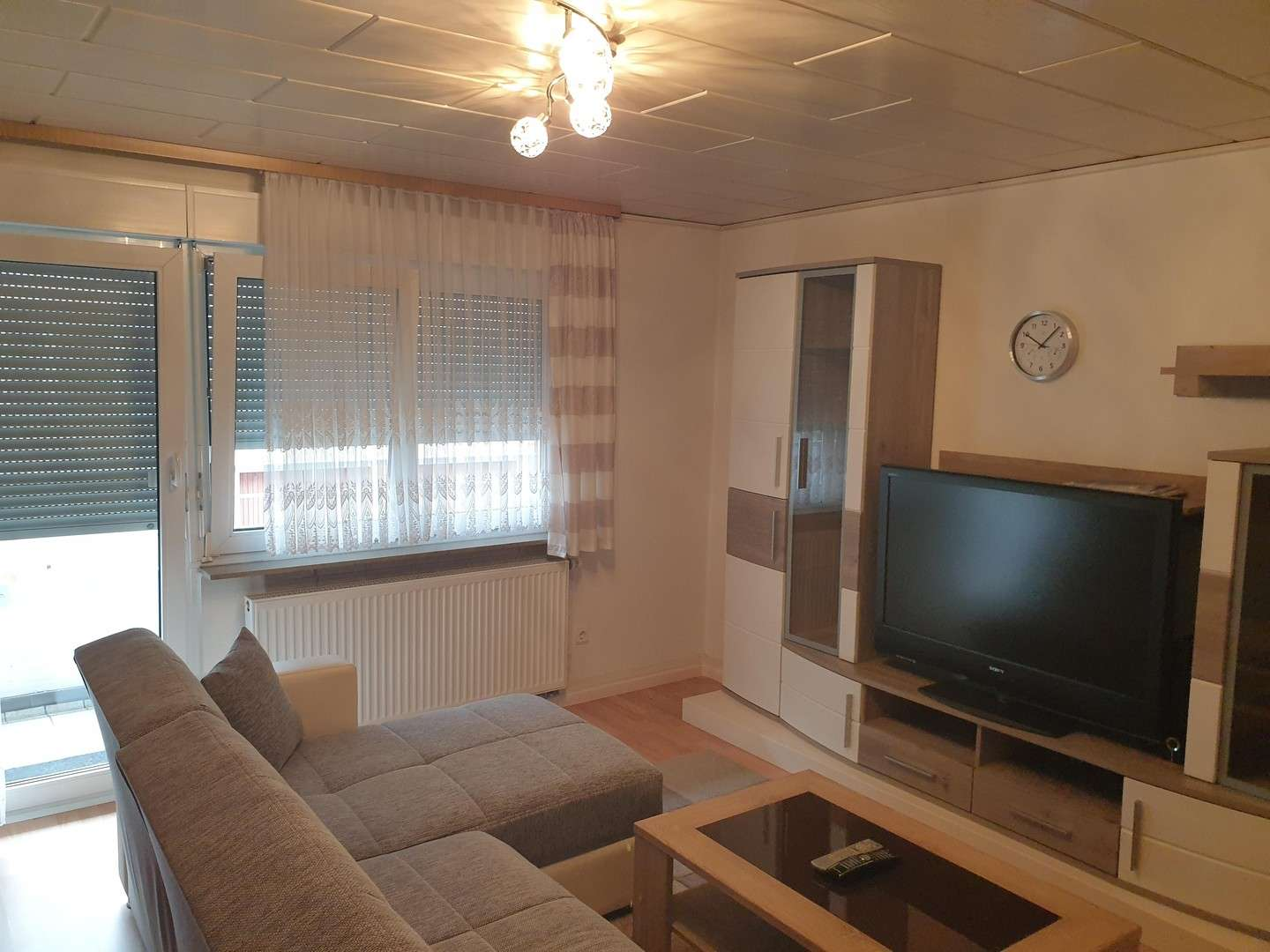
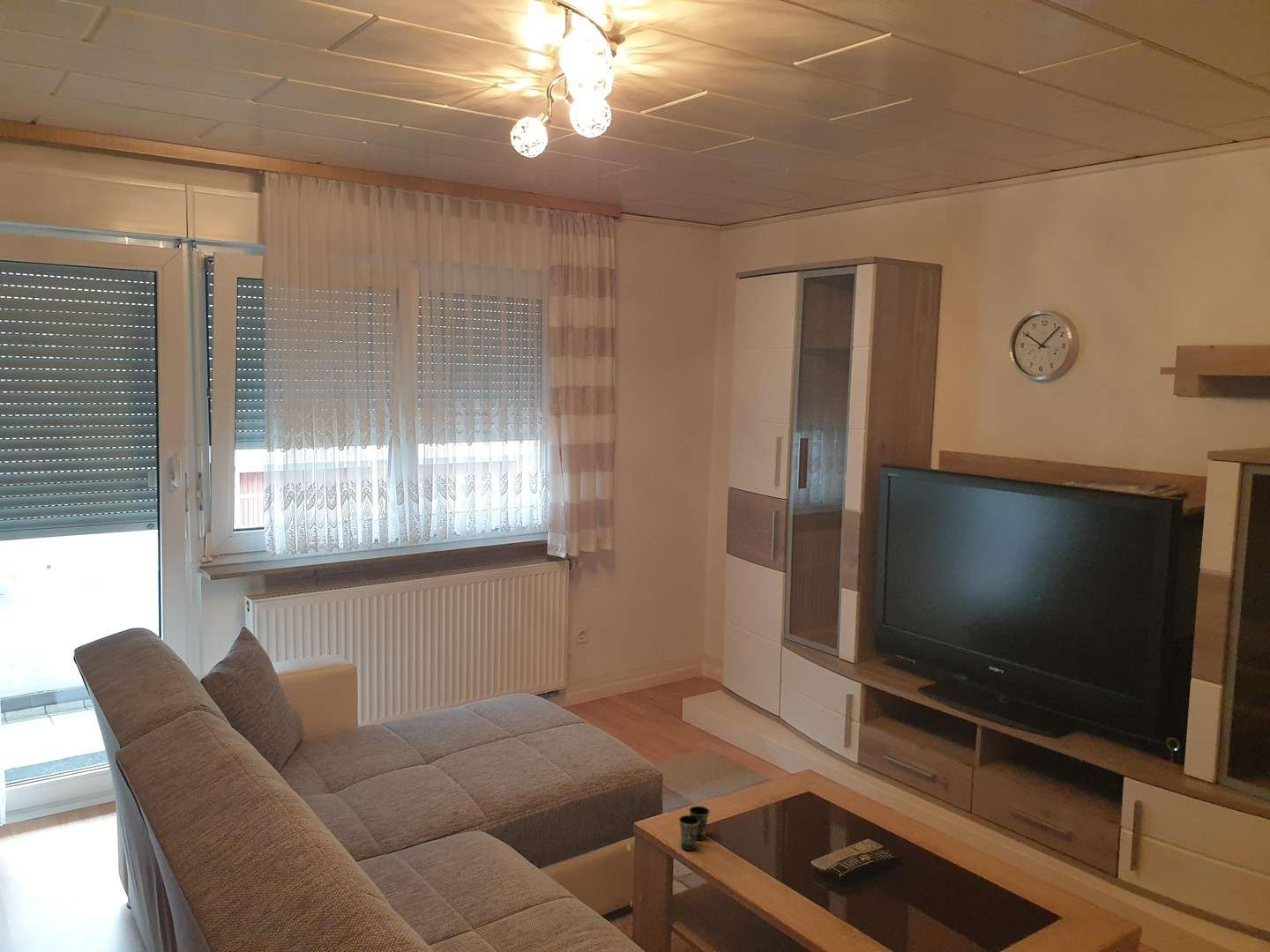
+ cup (693, 828)
